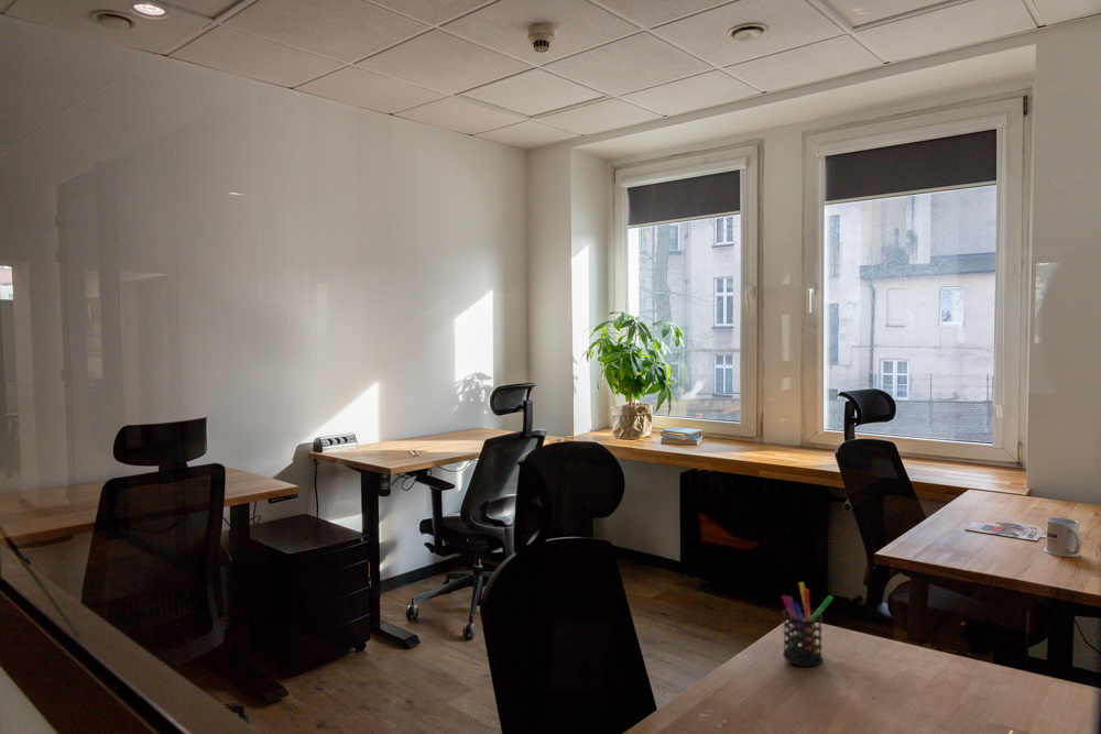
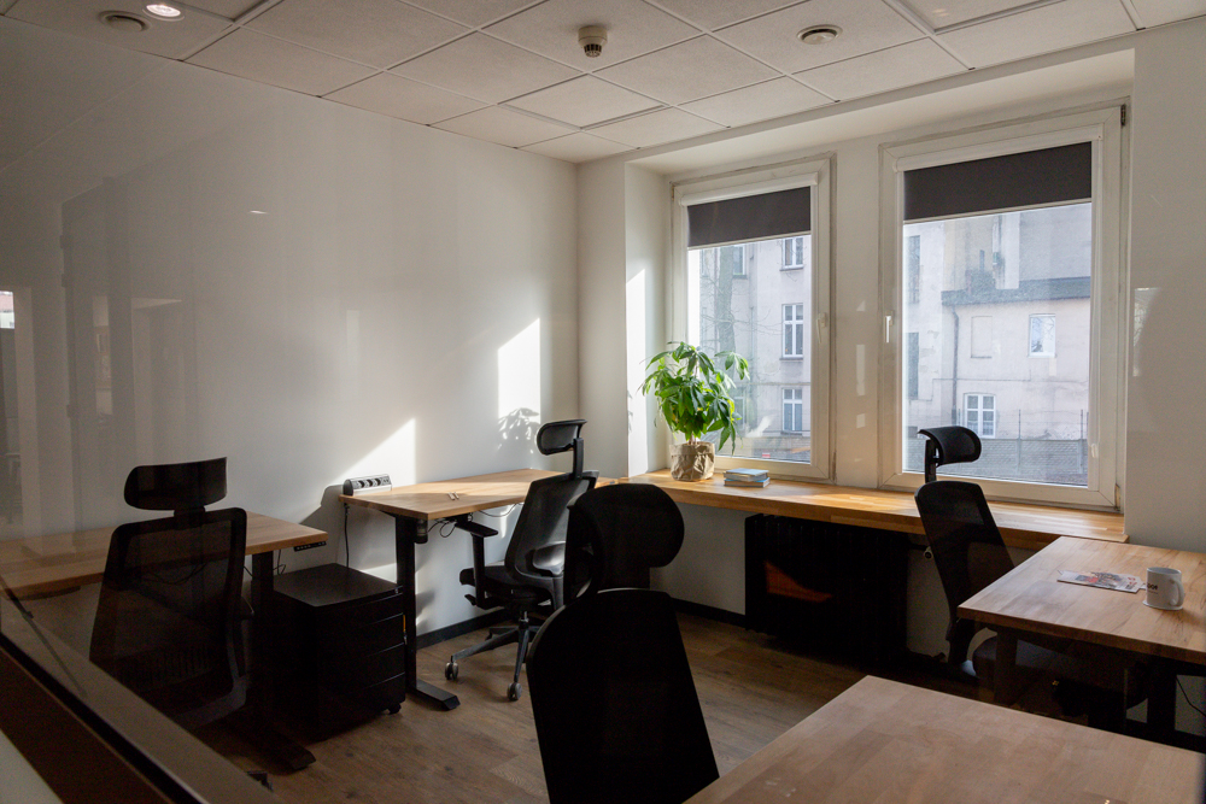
- pen holder (807, 621)
